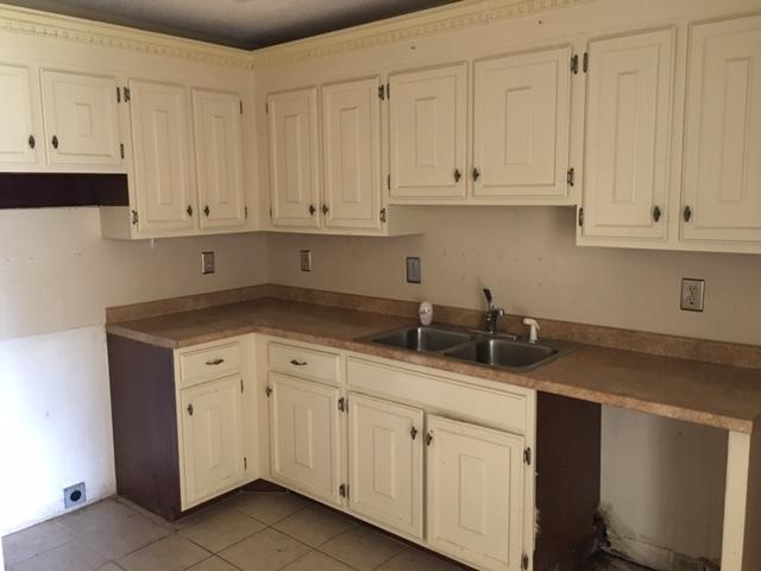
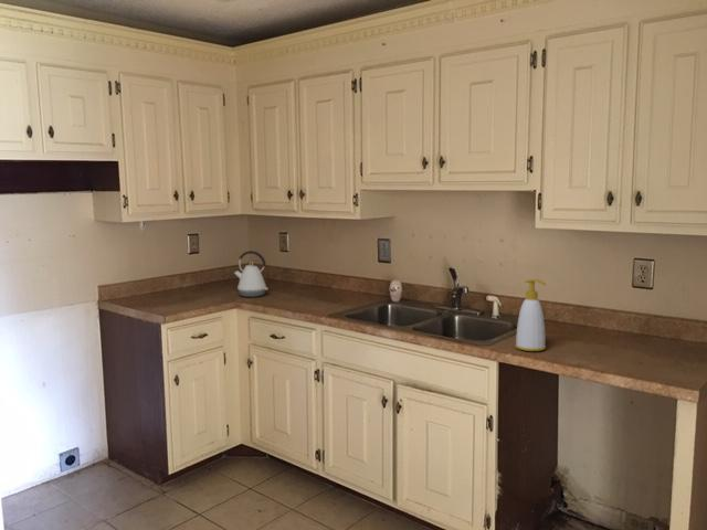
+ soap bottle (531, 314)
+ kettle (250, 273)
